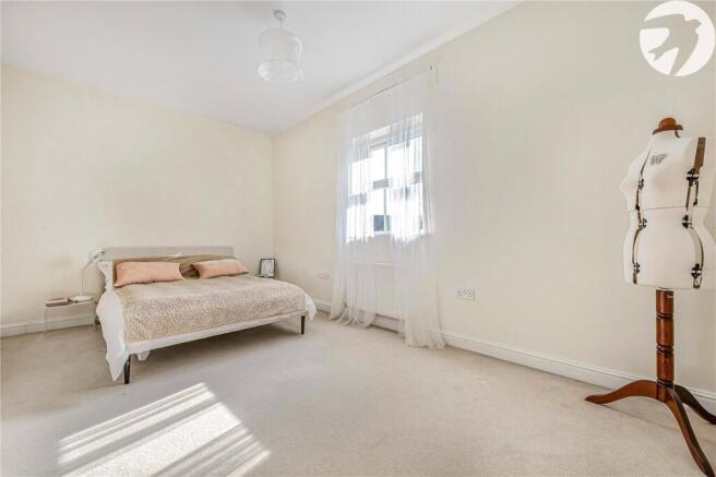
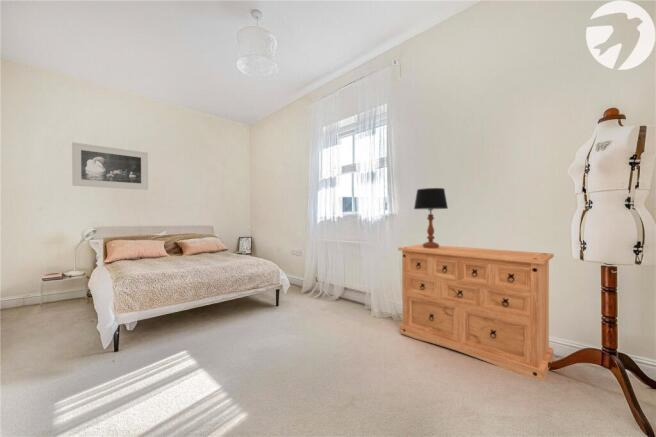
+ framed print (112, 167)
+ table lamp (430, 218)
+ dresser (468, 297)
